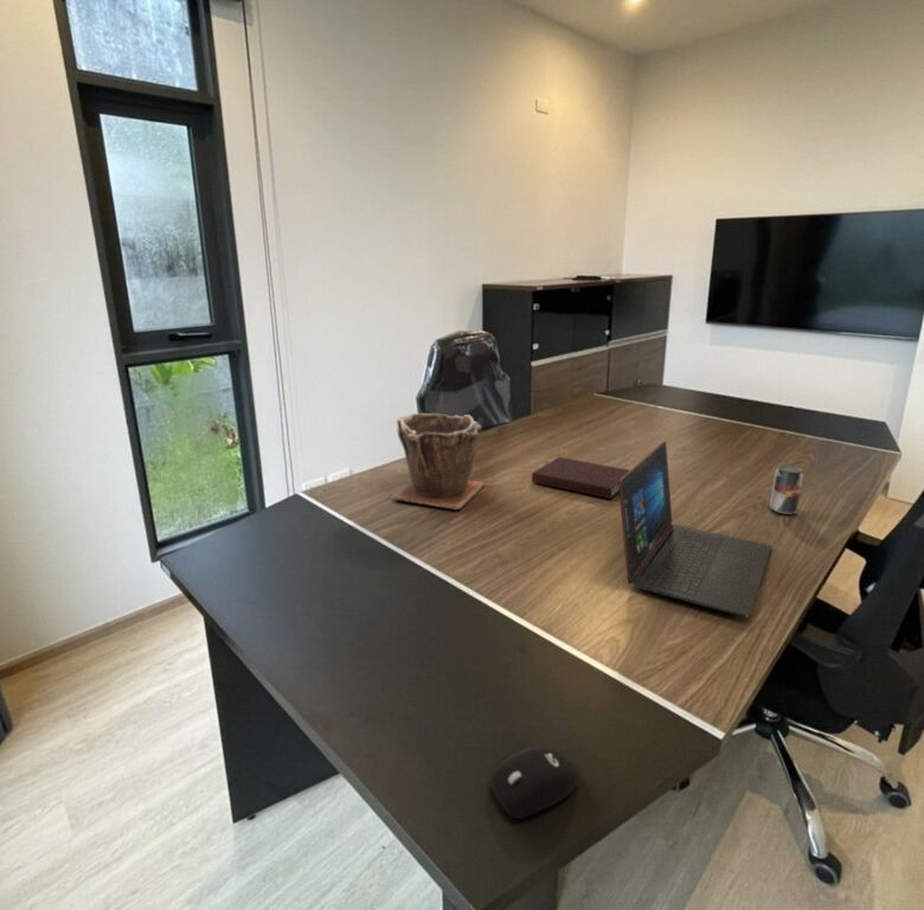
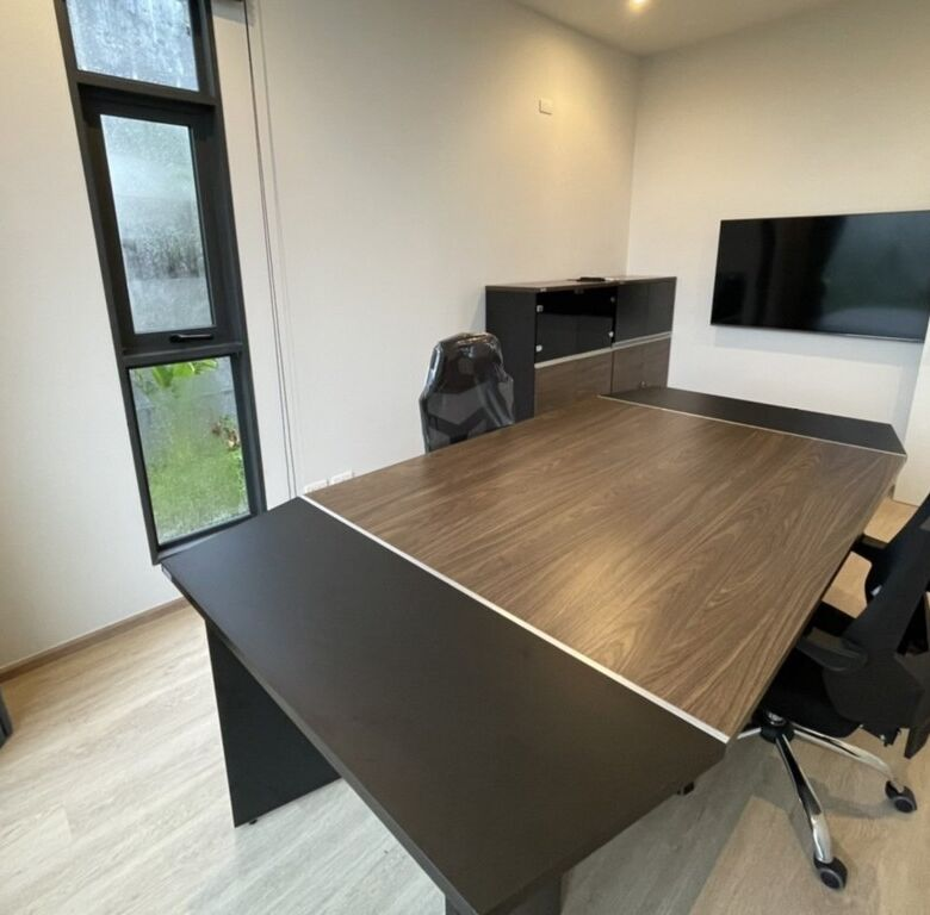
- notebook (582, 476)
- computer mouse (537, 775)
- plant pot (437, 455)
- laptop (700, 530)
- beverage can (785, 489)
